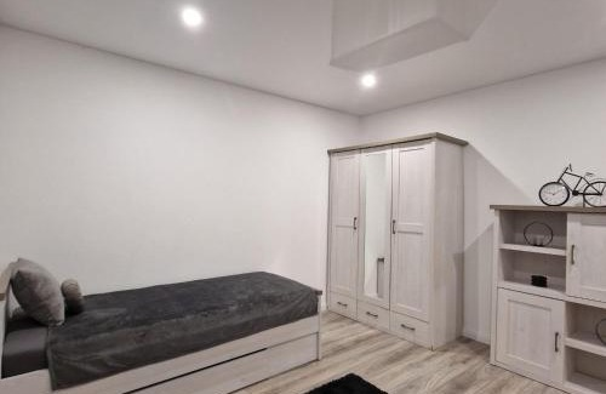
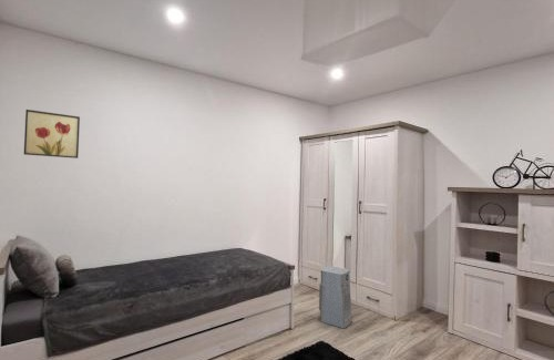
+ air purifier (335, 295)
+ wall art (52, 134)
